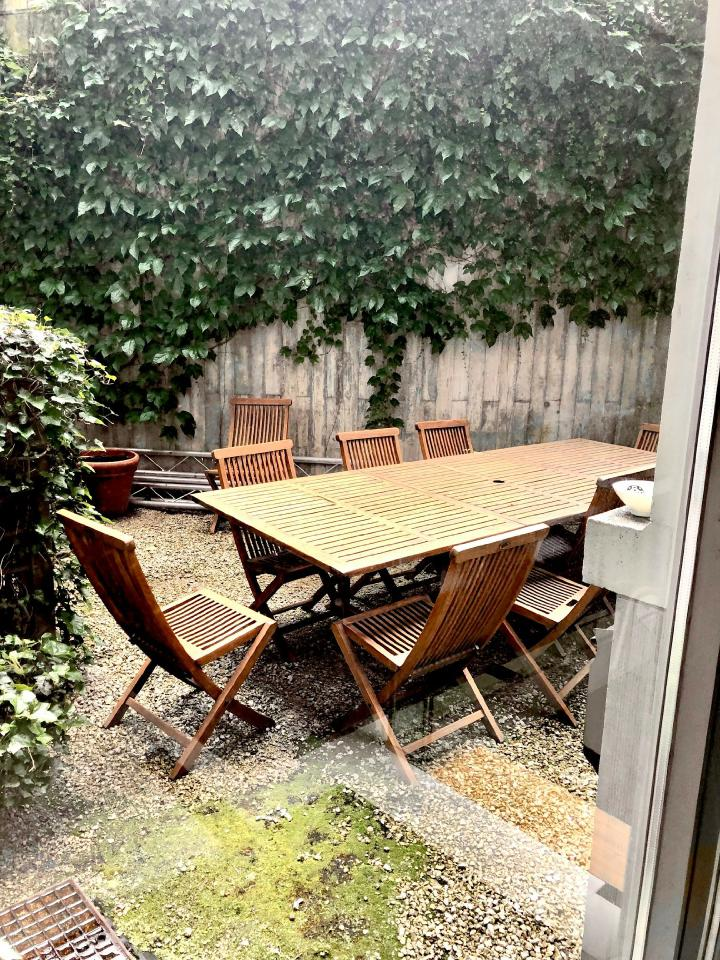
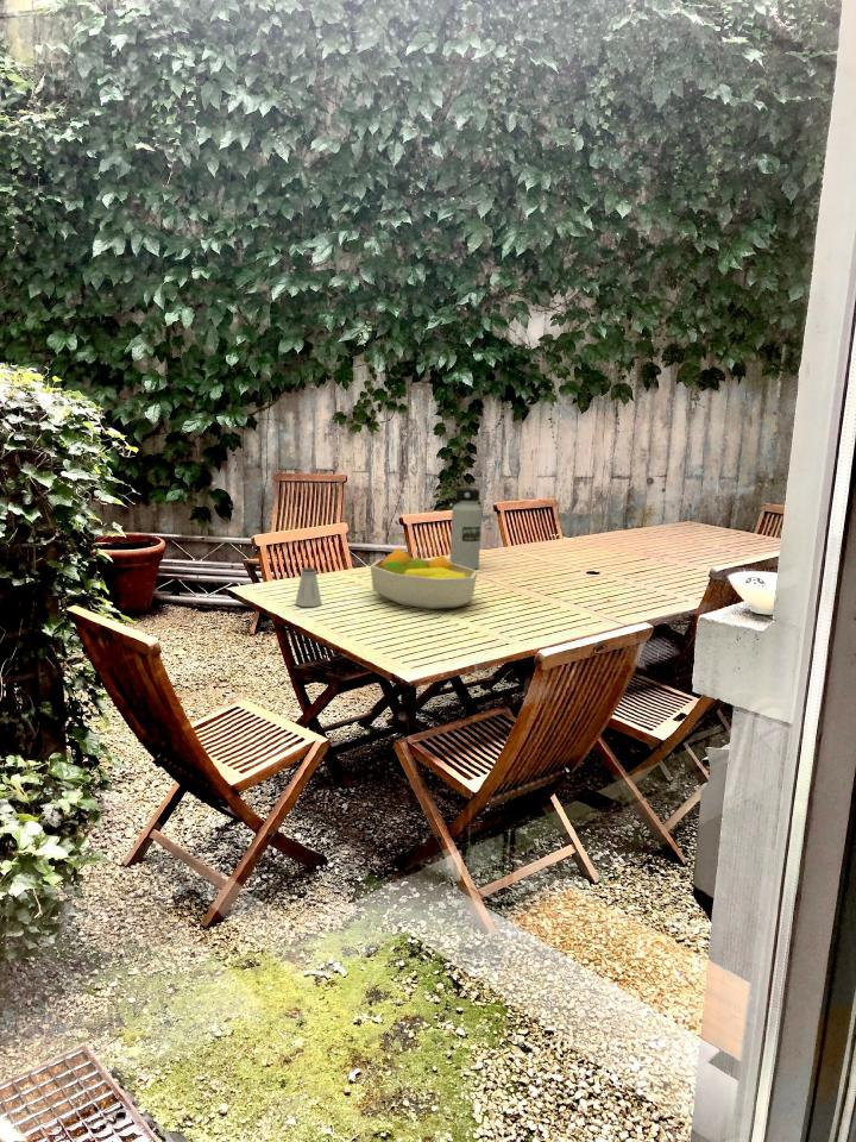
+ fruit bowl (423, 577)
+ saltshaker (308, 585)
+ water bottle (466, 528)
